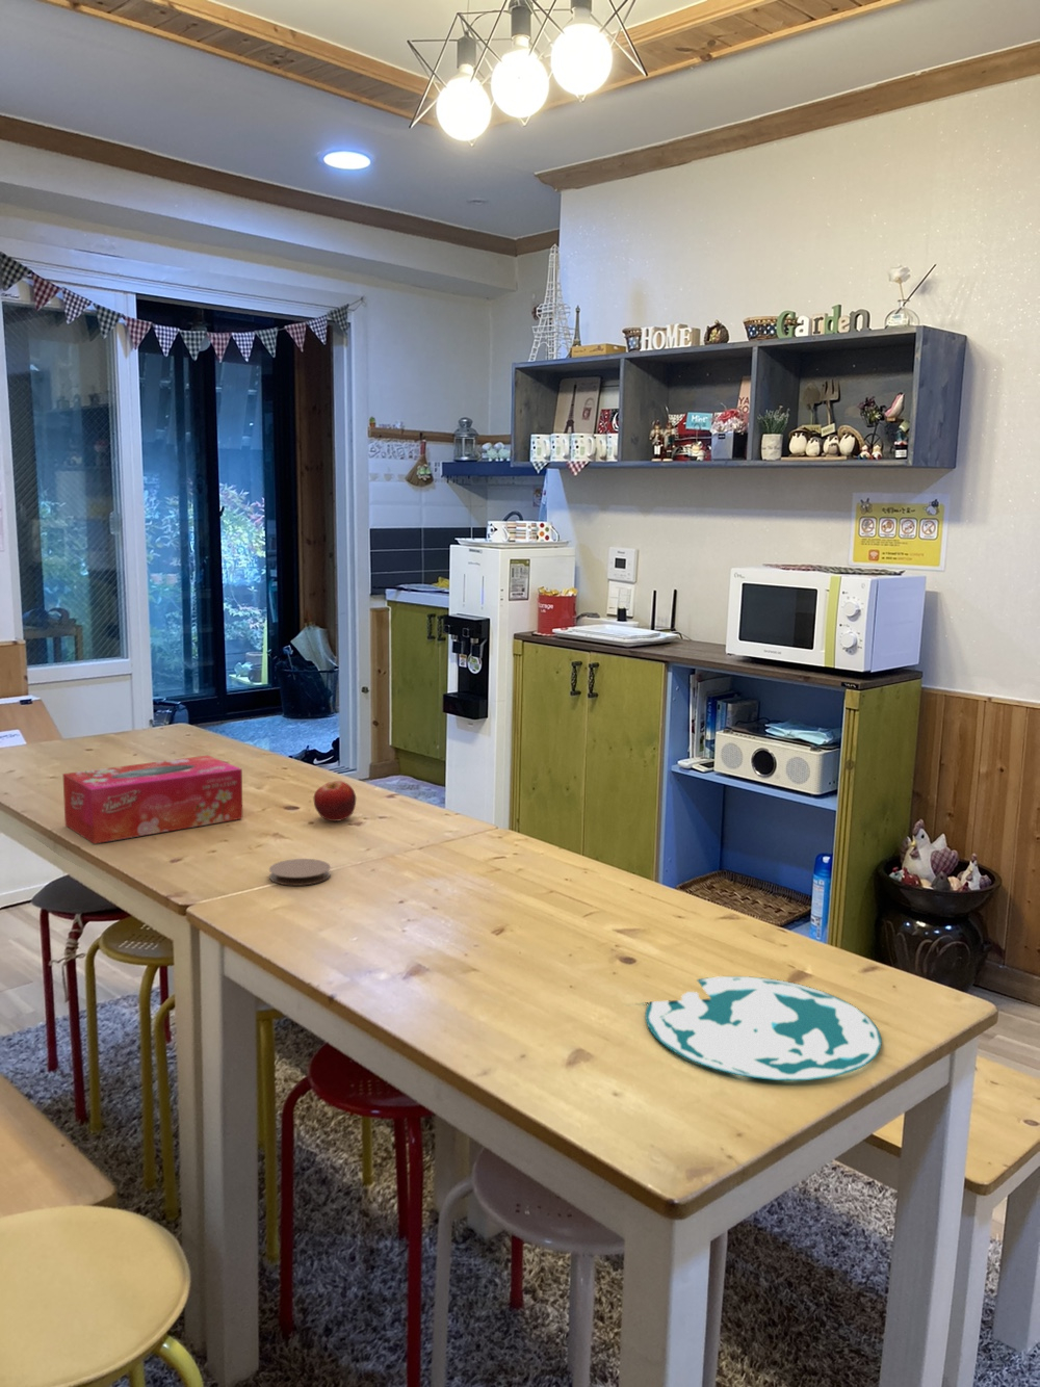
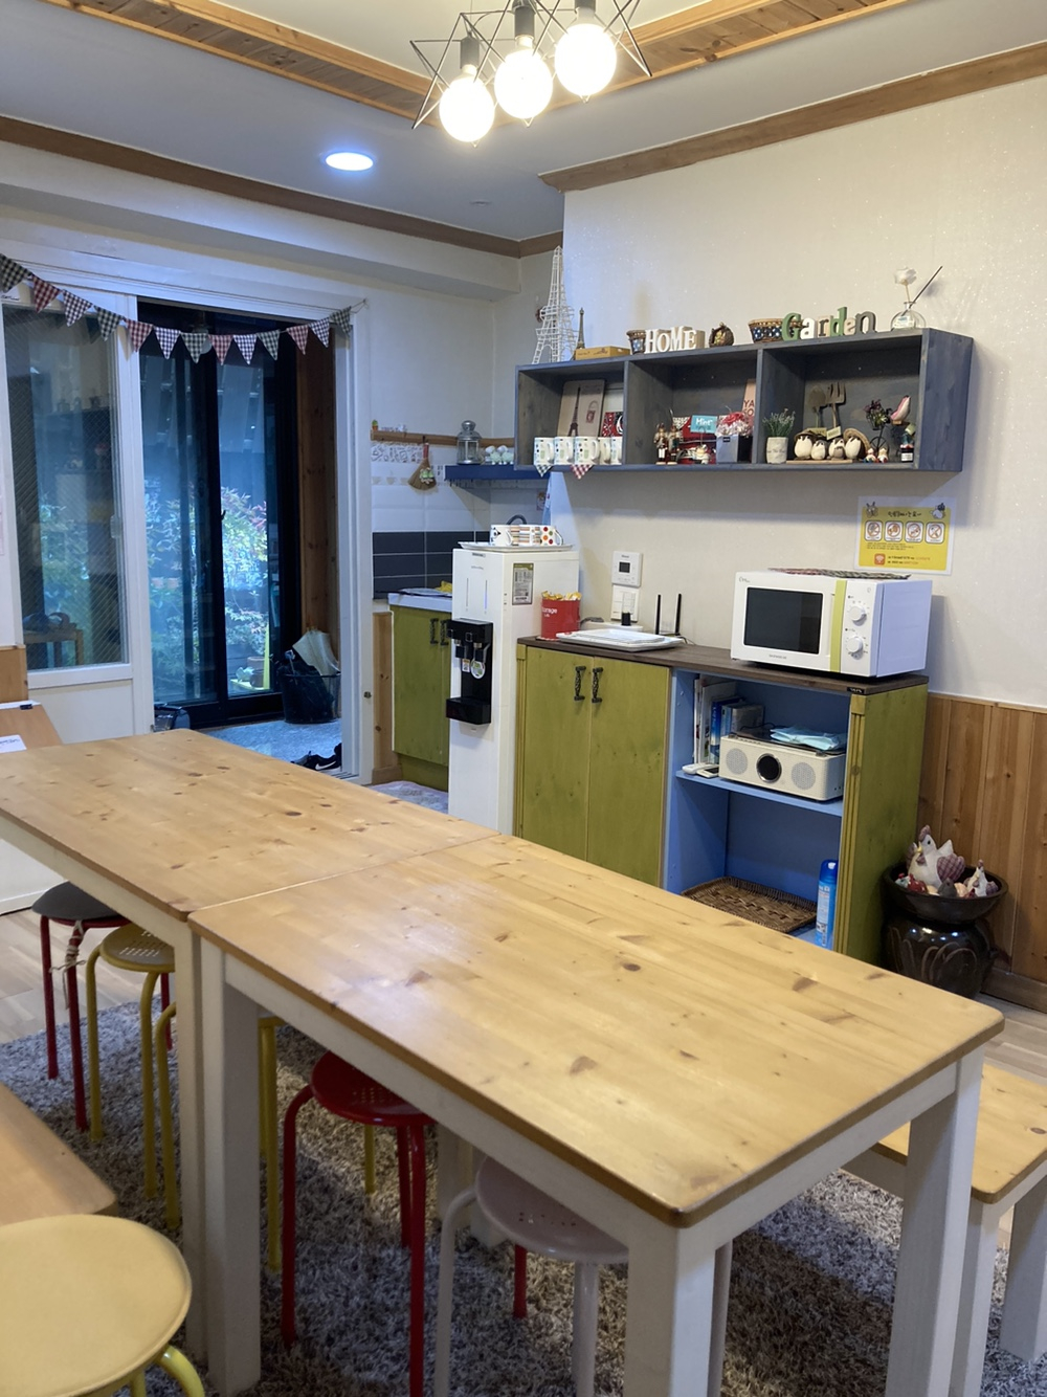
- coaster (299, 872)
- plate (761, 1013)
- fruit (335, 799)
- tissue box (154, 796)
